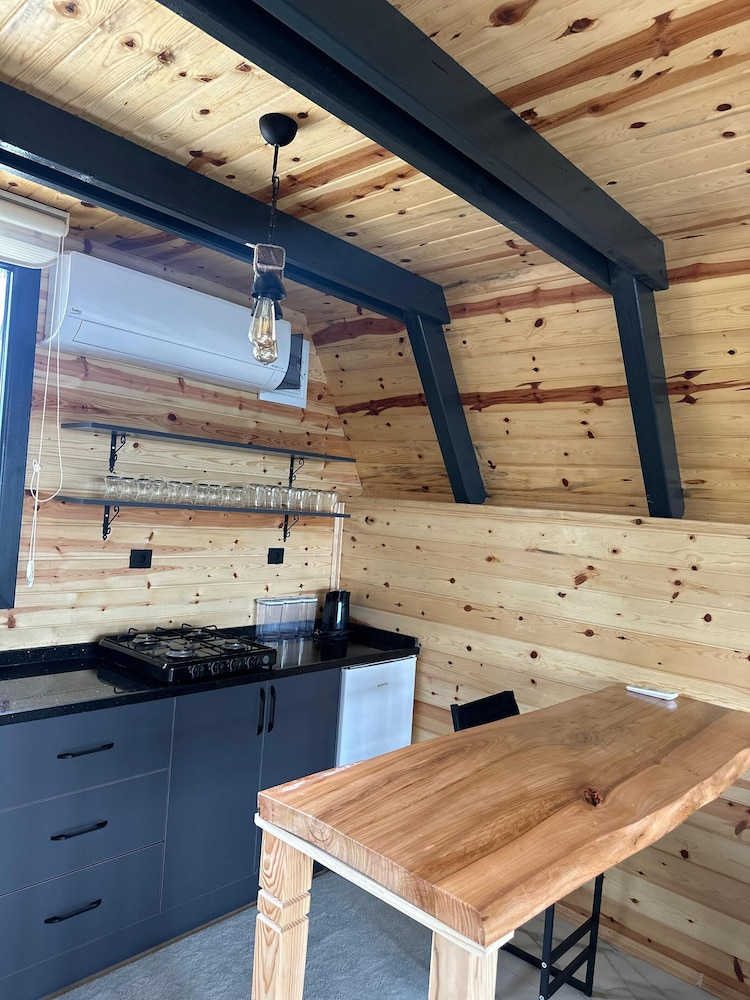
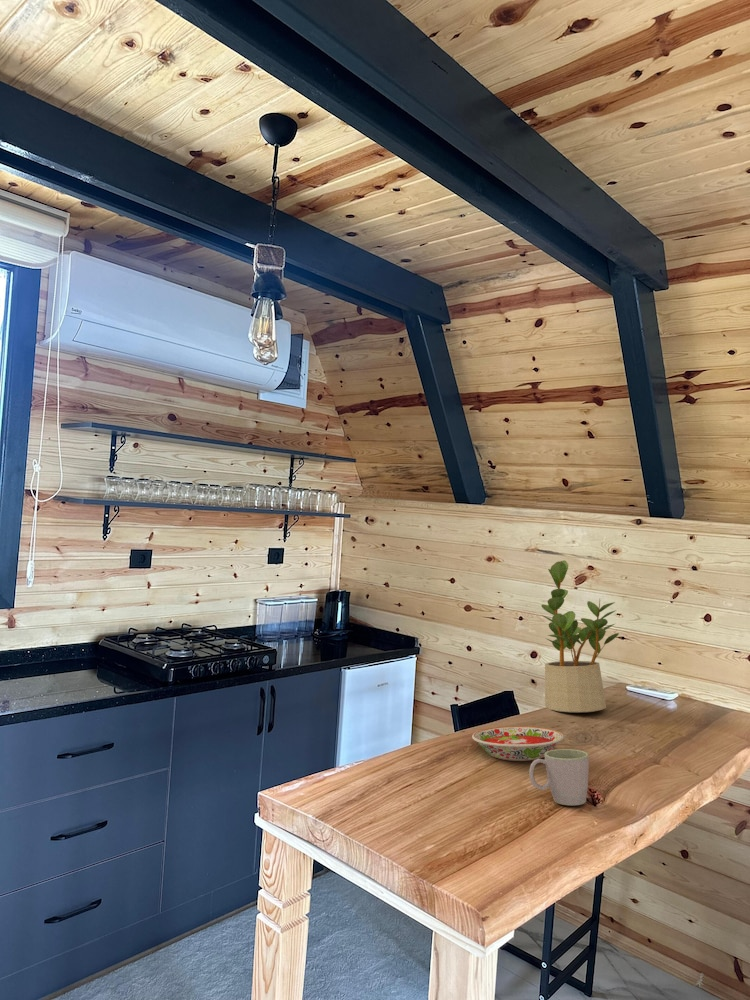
+ mug (559, 777)
+ potted plant (579, 633)
+ bowl (517, 744)
